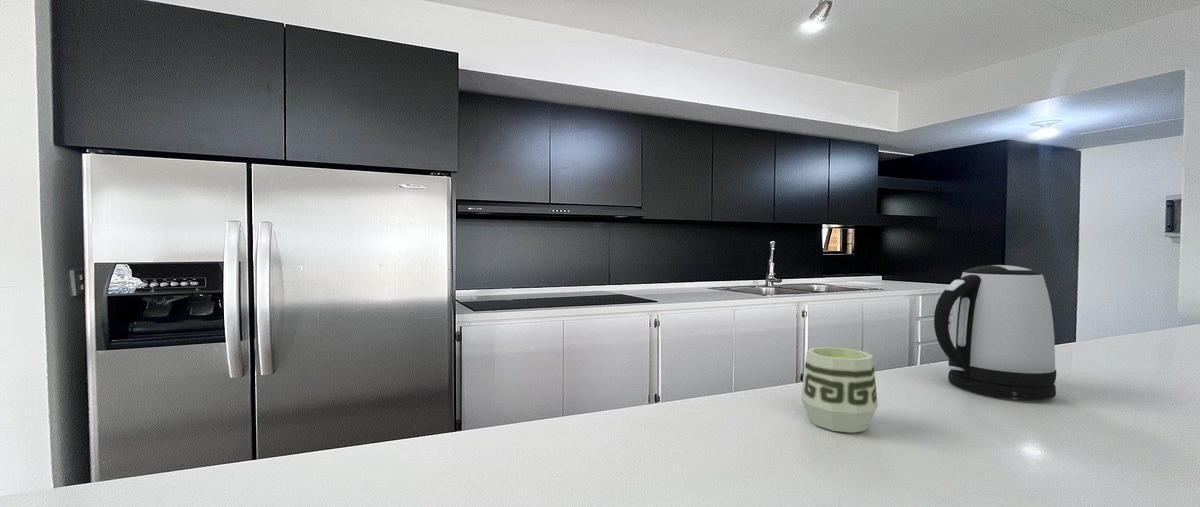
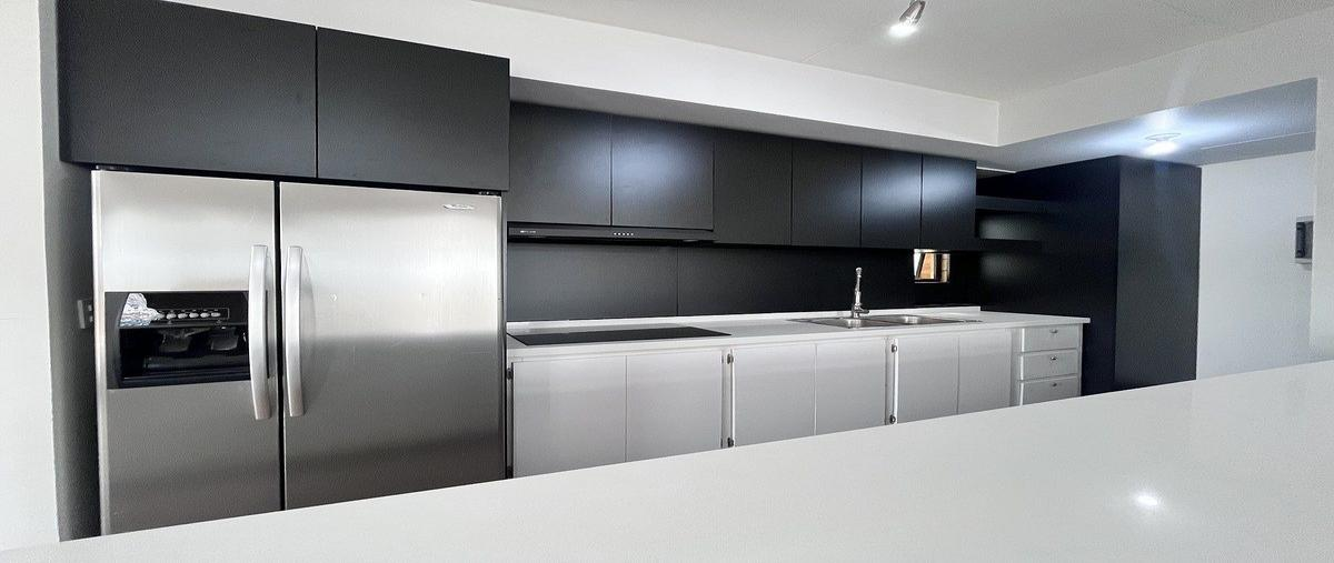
- kettle (989, 327)
- cup (838, 388)
